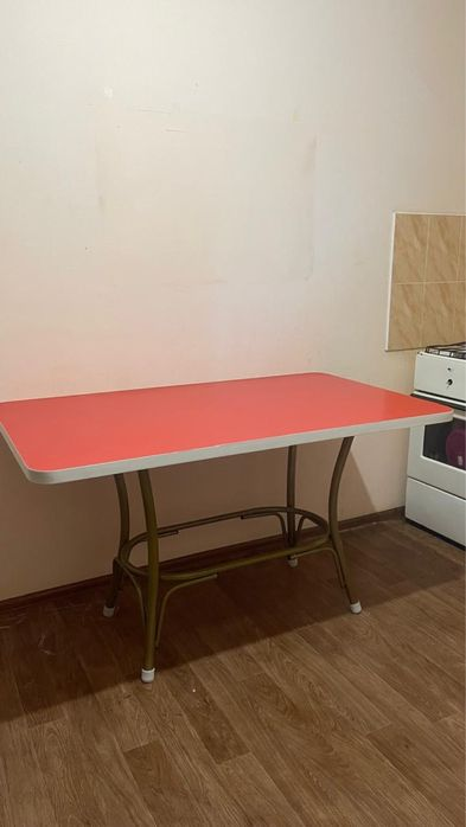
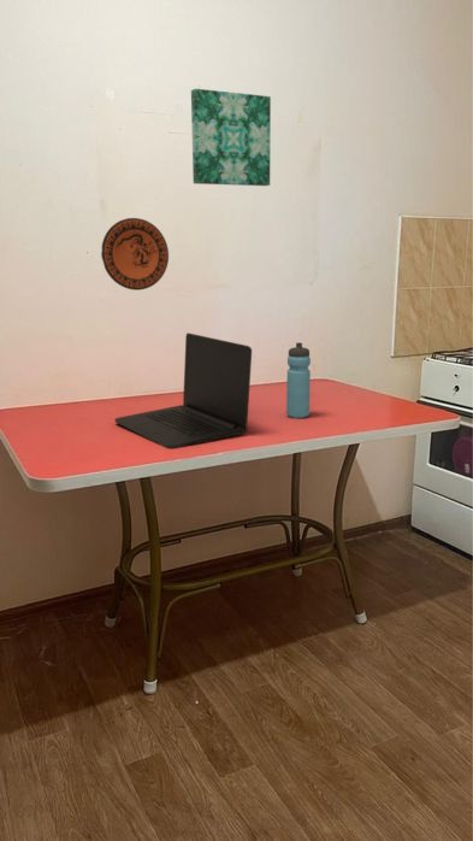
+ wall art (231, 140)
+ laptop (184, 386)
+ water bottle (298, 380)
+ decorative plate (135, 254)
